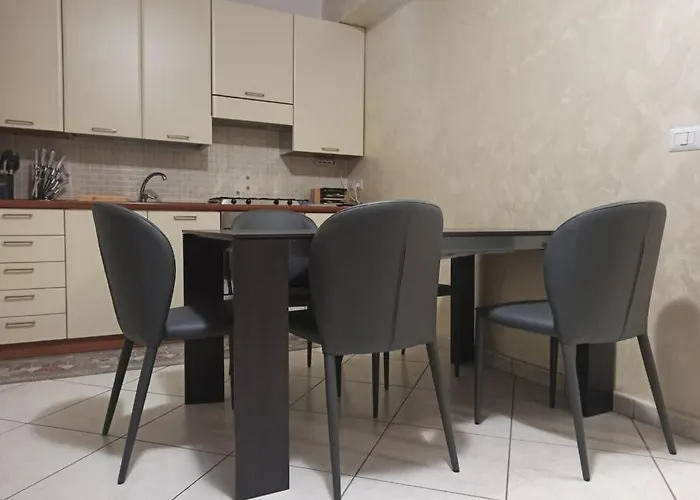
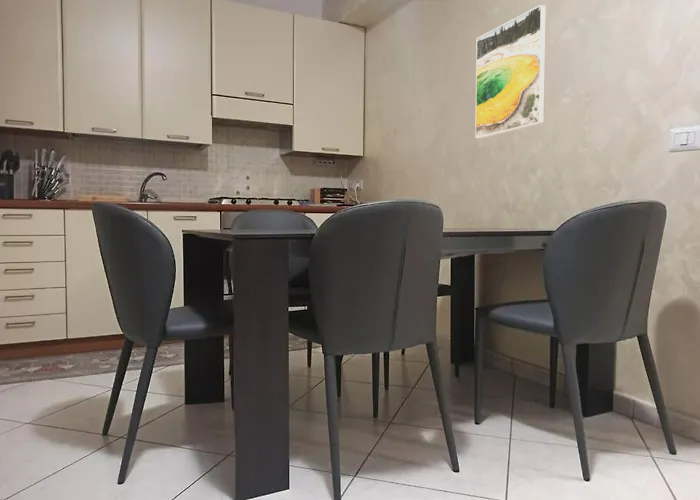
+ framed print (507, 77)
